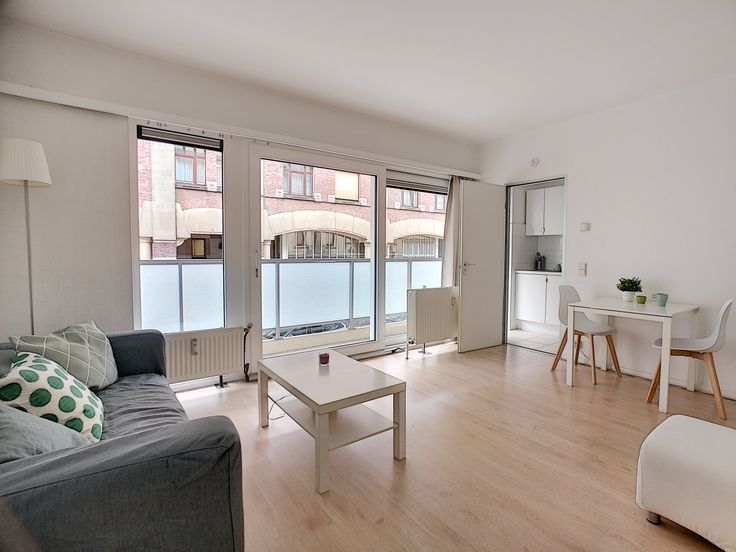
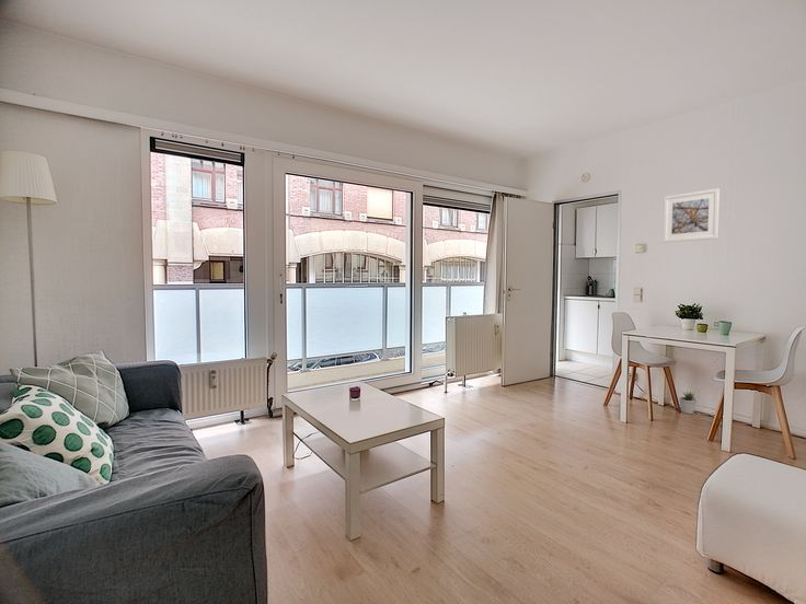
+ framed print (690, 217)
+ potted plant (687, 400)
